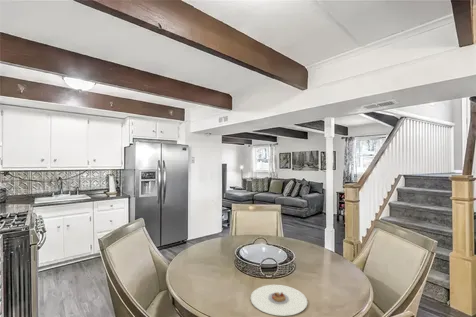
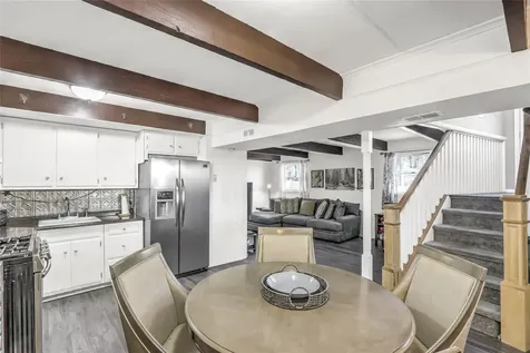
- plate (278, 296)
